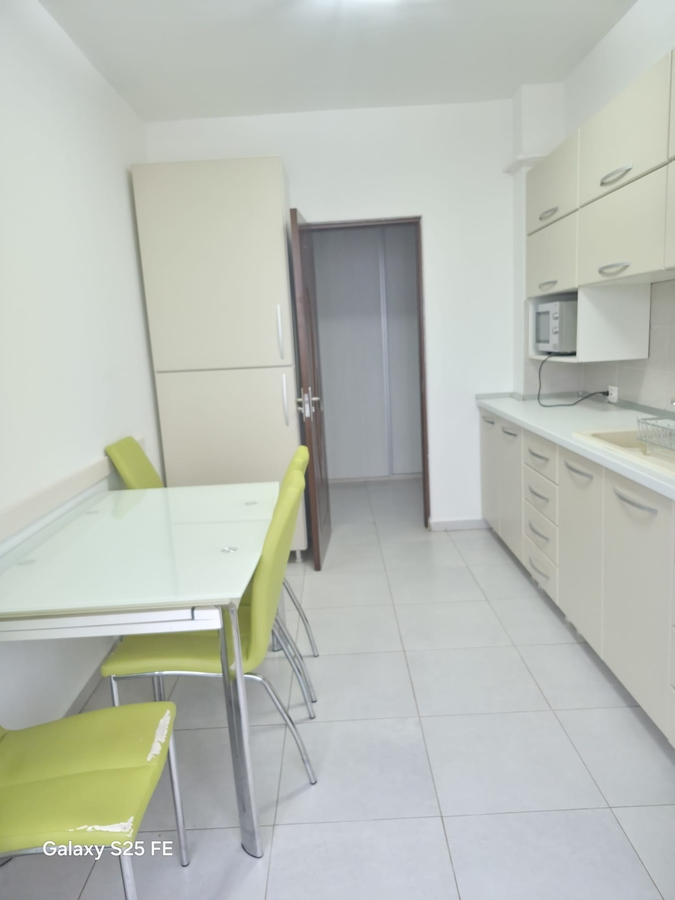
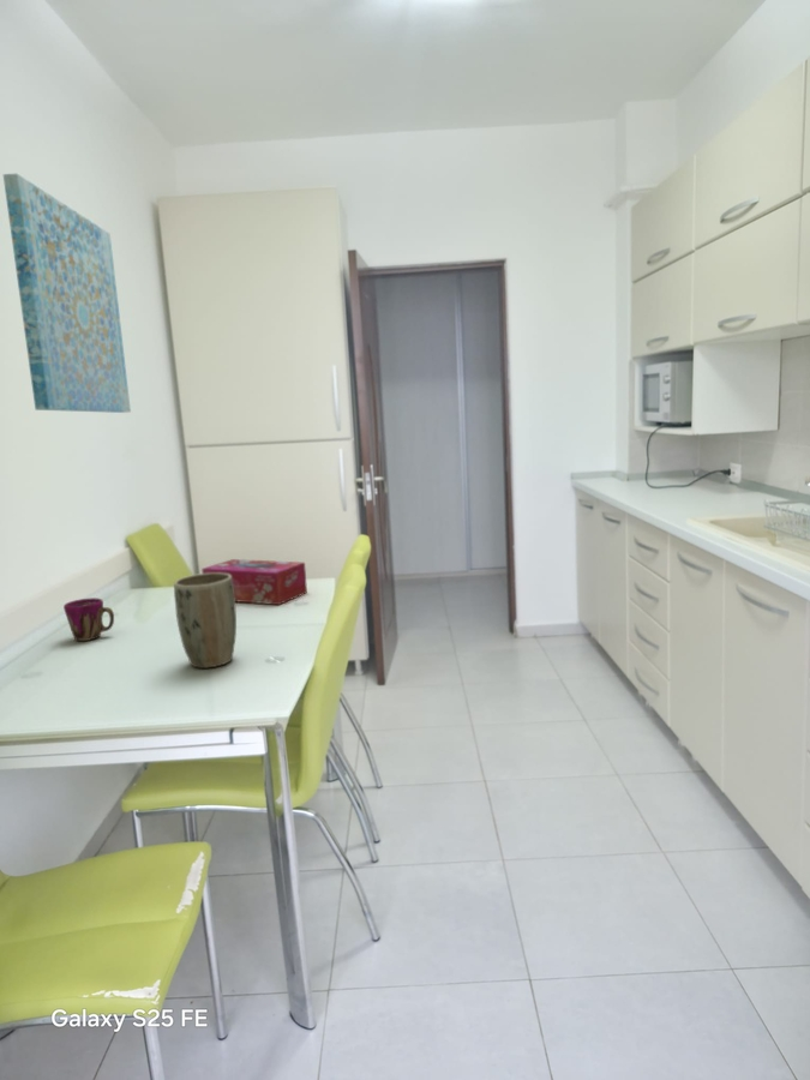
+ cup (90, 619)
+ tissue box (254, 581)
+ wall art (77, 311)
+ plant pot (206, 620)
